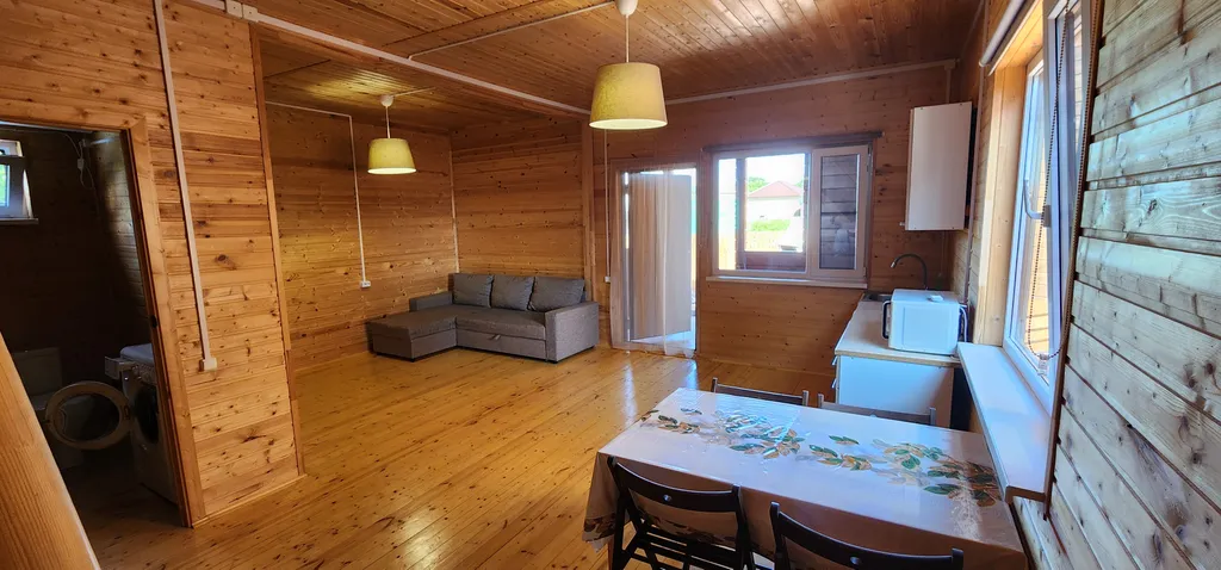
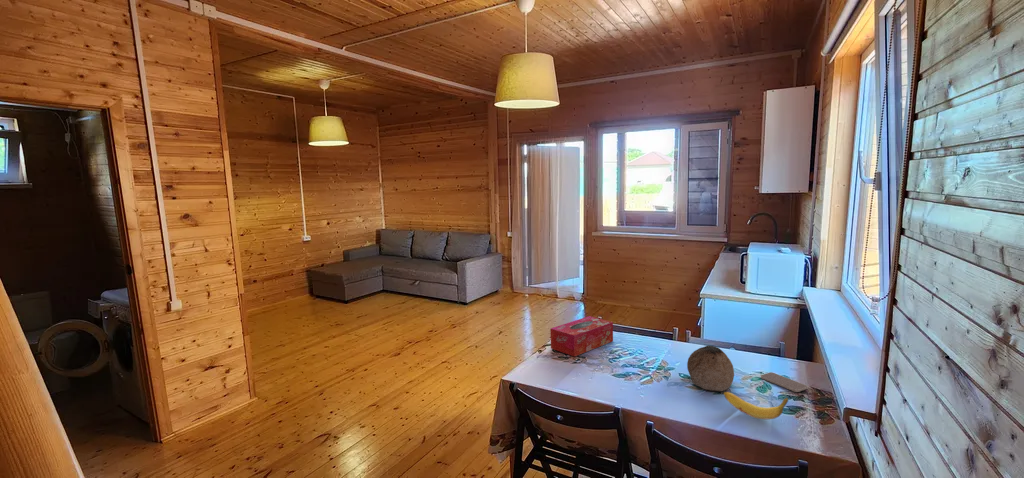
+ bowl (709, 365)
+ banana (754, 405)
+ smartphone (783, 381)
+ tissue box (582, 334)
